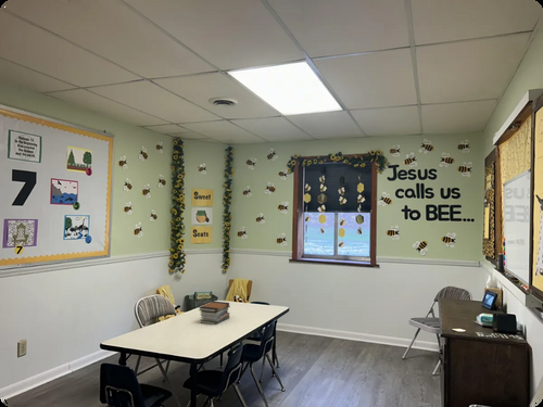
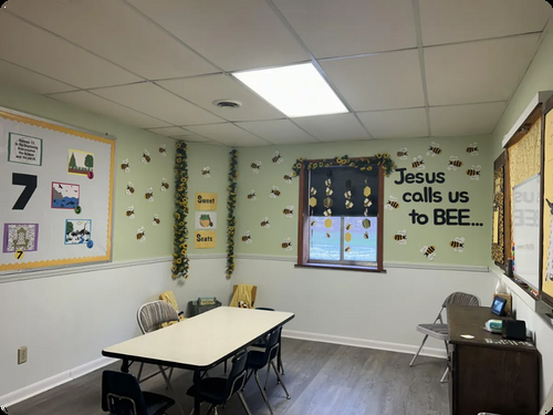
- book stack (214, 313)
